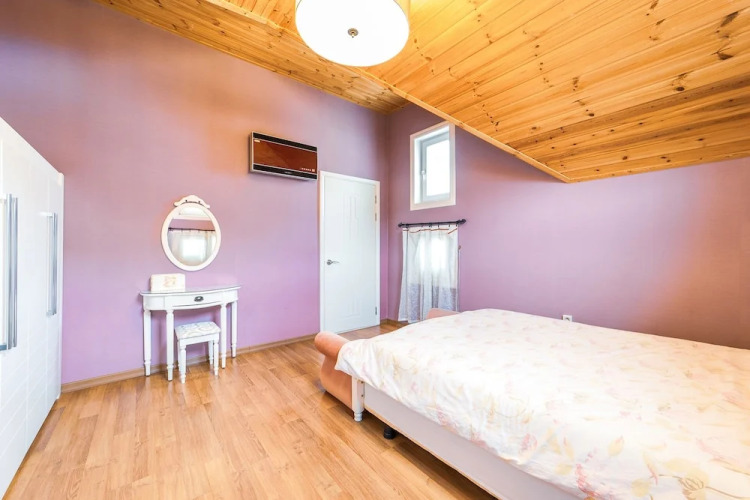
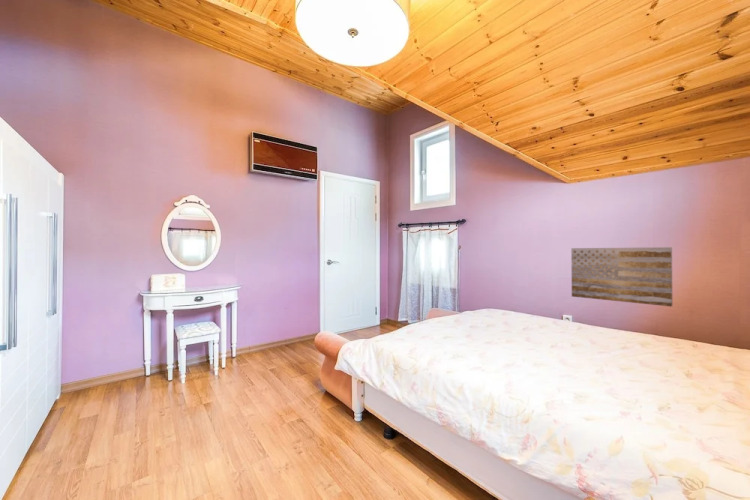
+ wall art (617, 274)
